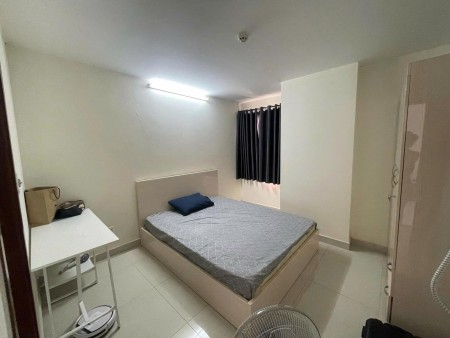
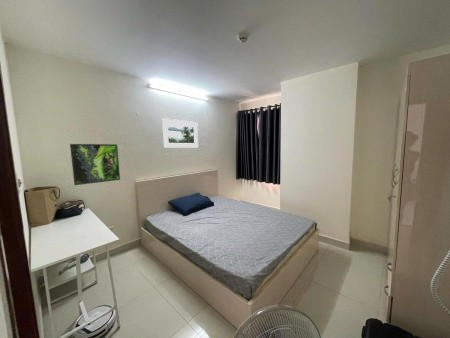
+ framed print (97, 163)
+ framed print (181, 134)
